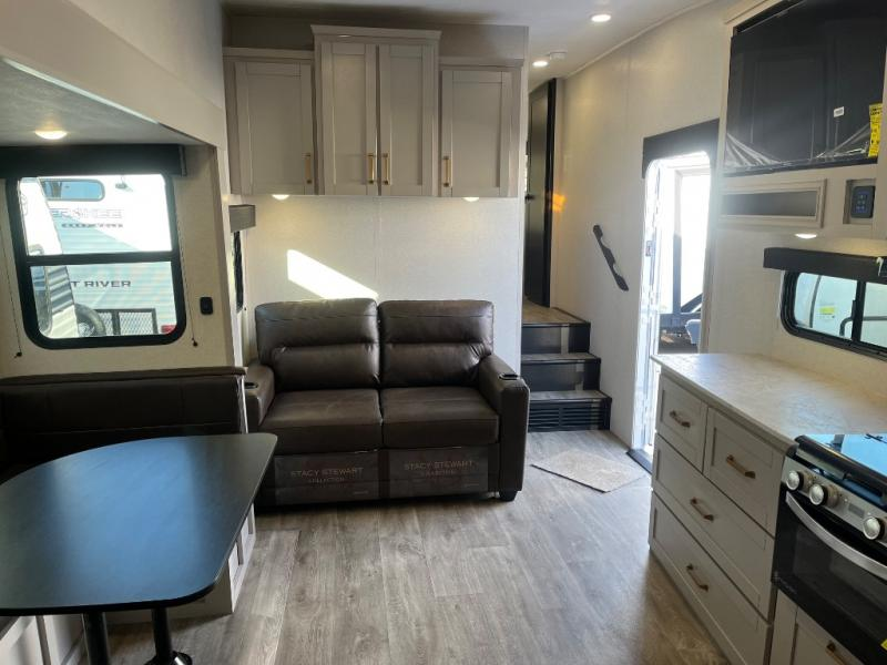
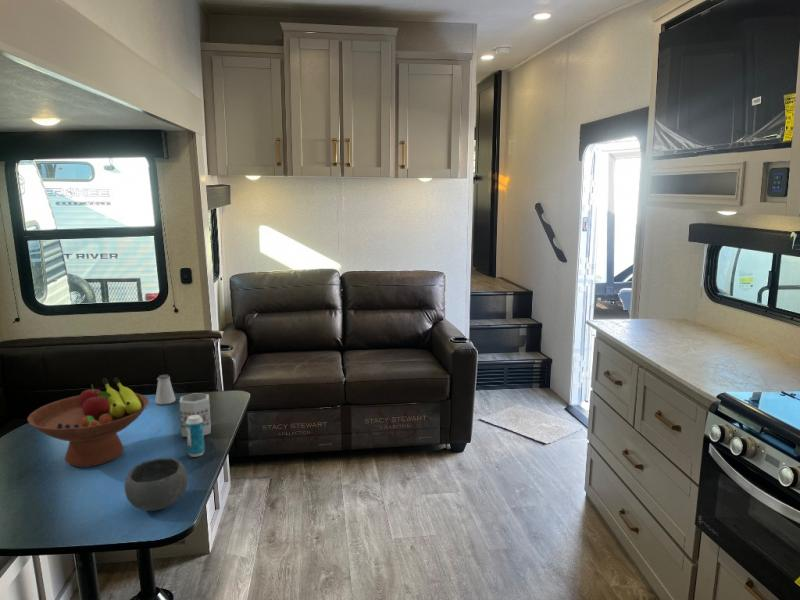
+ fruit bowl (92, 423)
+ bowl (156, 485)
+ saltshaker (164, 388)
+ mug (195, 414)
+ beverage can (195, 435)
